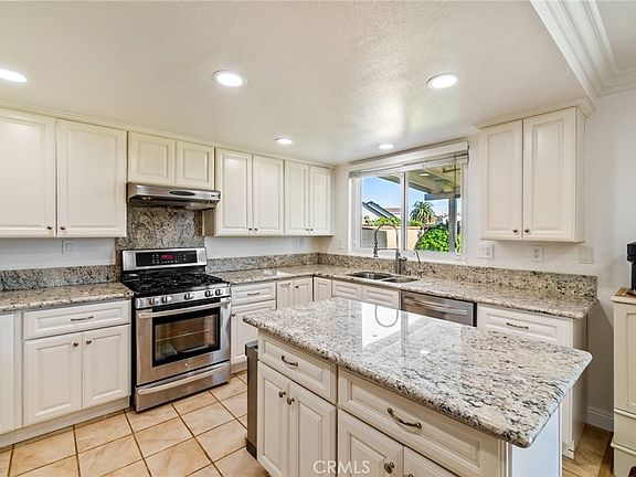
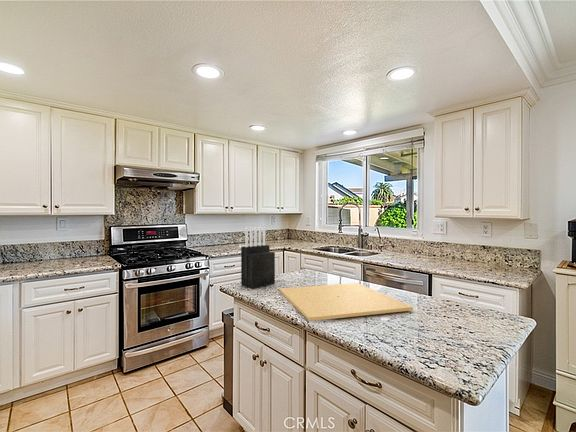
+ knife block (259, 256)
+ cutting board (338, 297)
